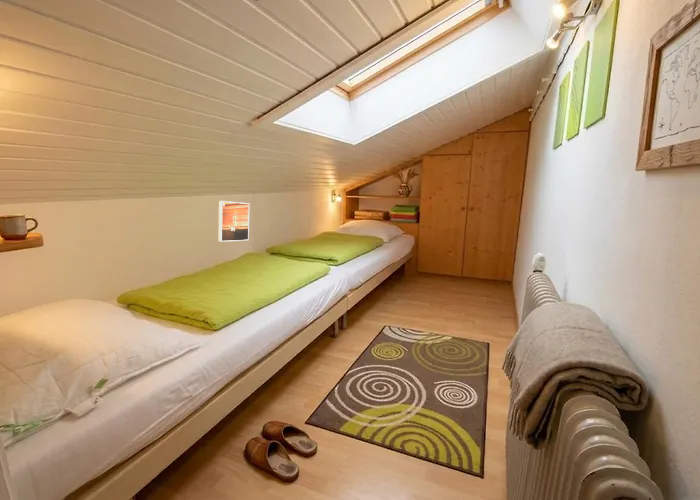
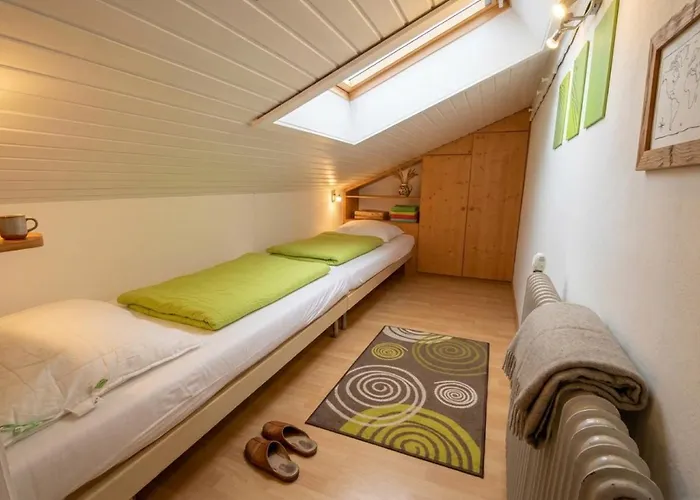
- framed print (234, 221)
